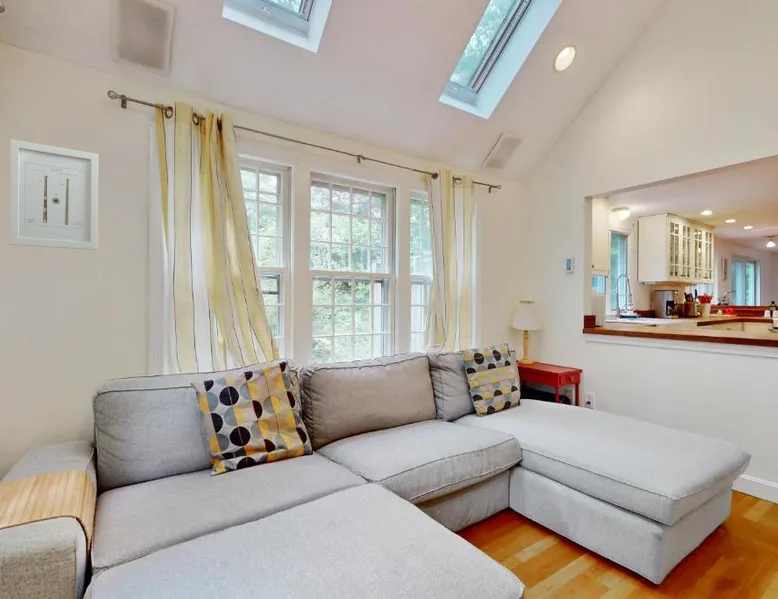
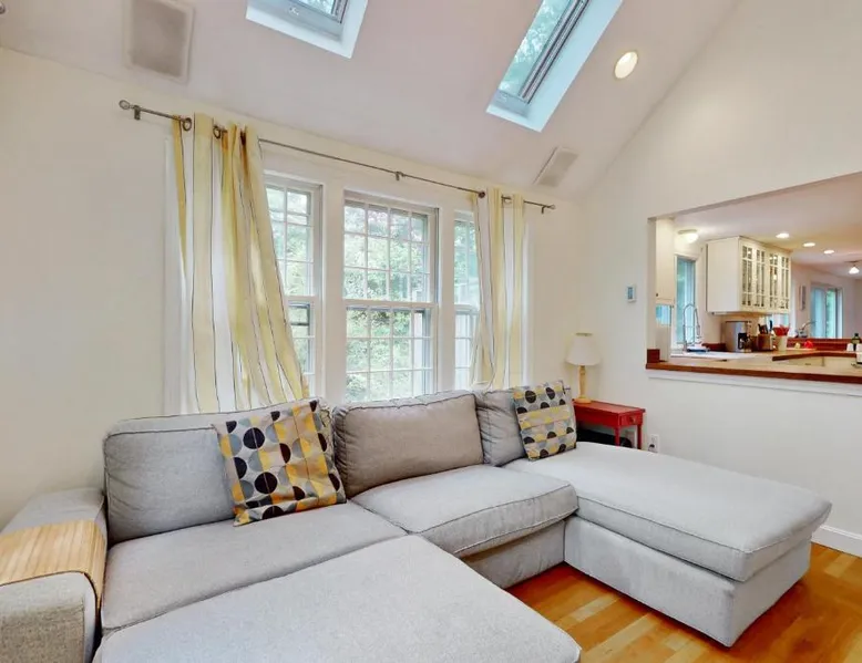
- wall art (56, 197)
